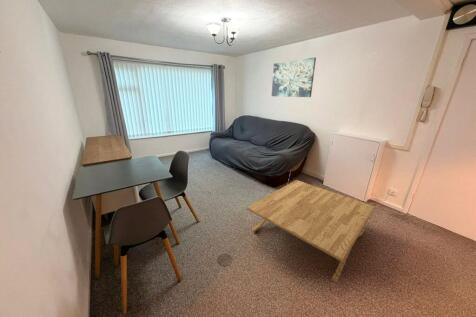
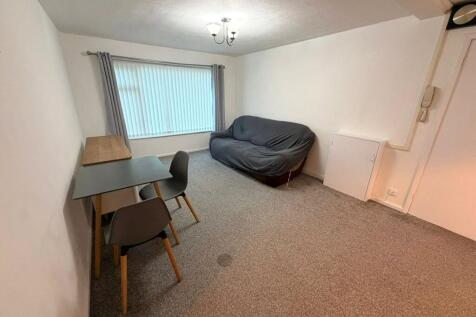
- wall art (291, 79)
- coffee table (310, 218)
